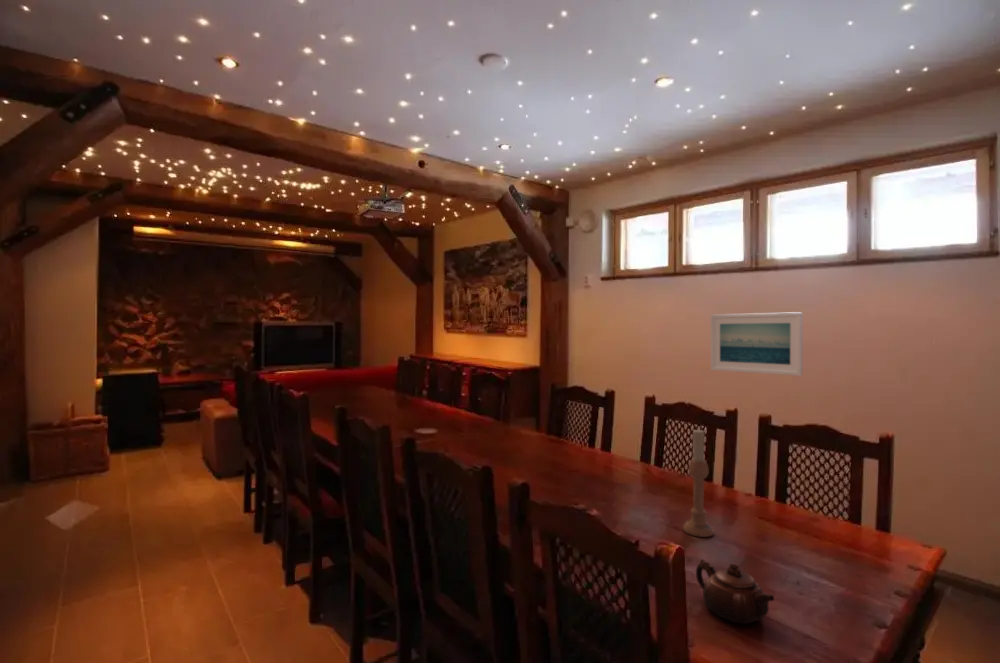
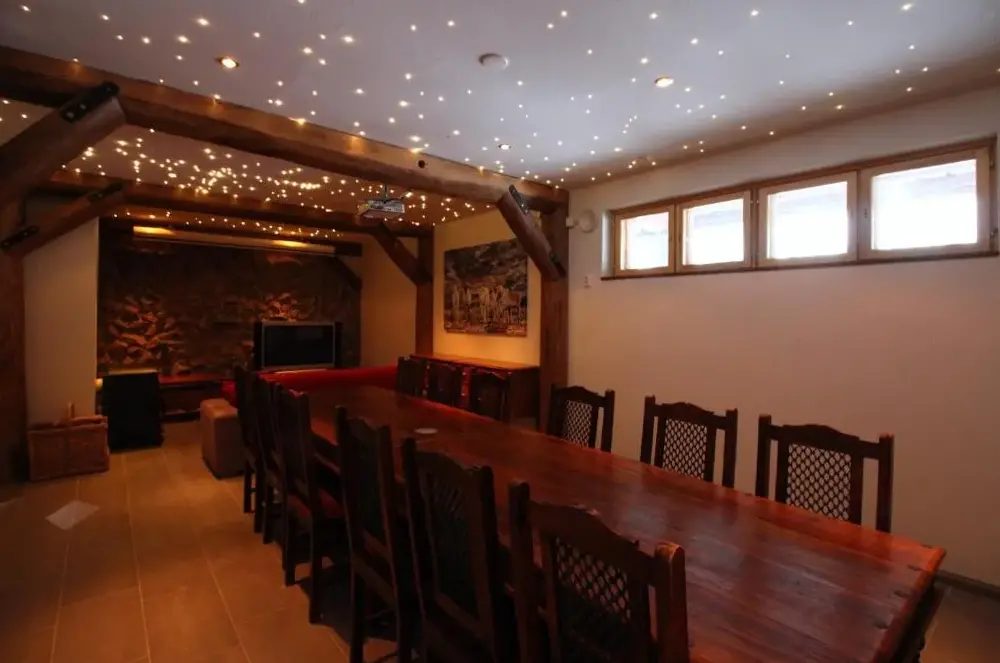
- candlestick (698, 479)
- teapot (732, 586)
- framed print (753, 343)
